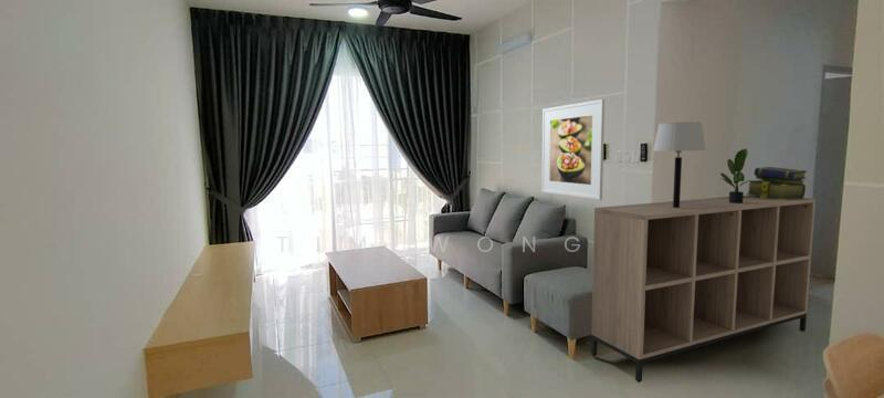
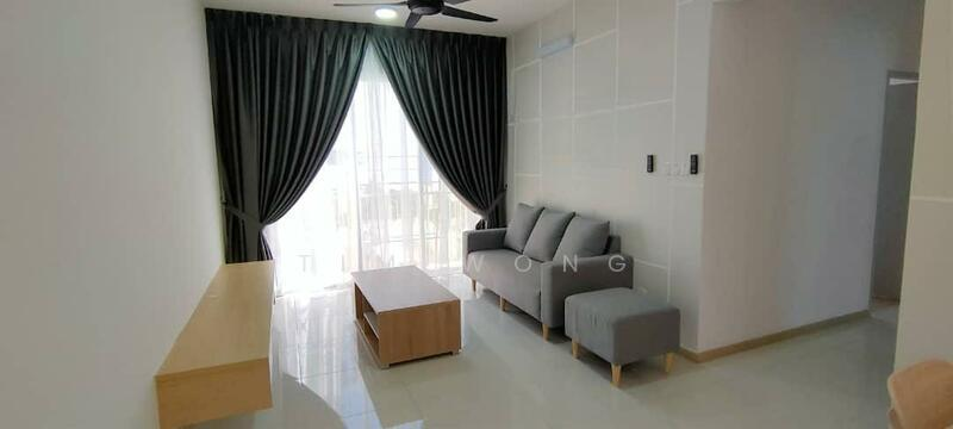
- potted plant (737, 175)
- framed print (569, 150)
- table lamp (677, 165)
- shelving unit (707, 274)
- stack of books (778, 181)
